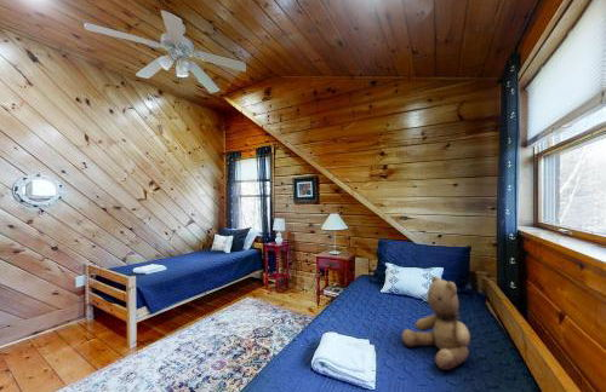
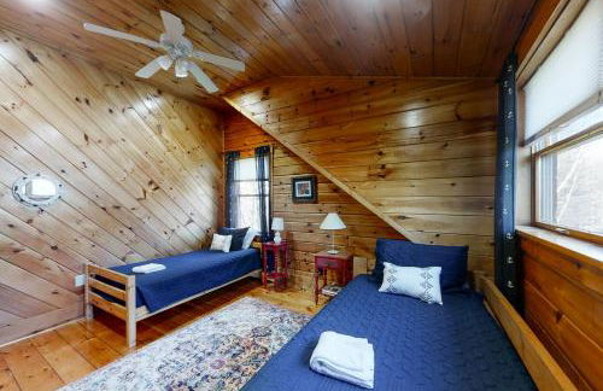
- teddy bear (438, 315)
